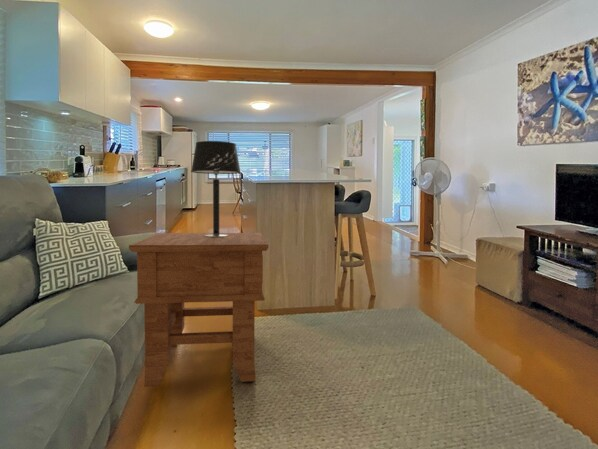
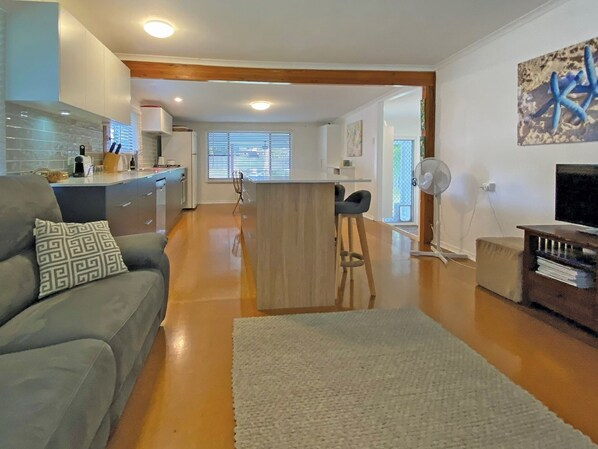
- side table (206, 300)
- table lamp (216, 190)
